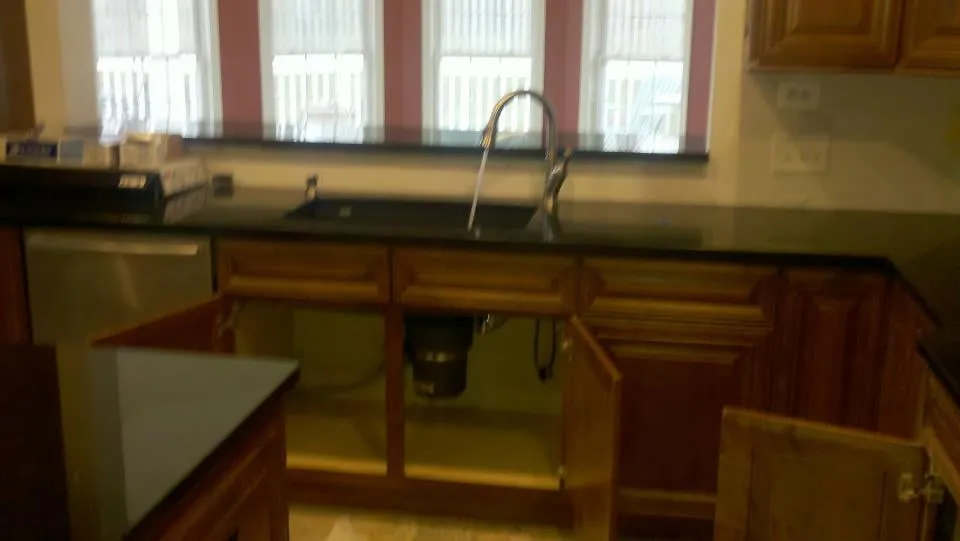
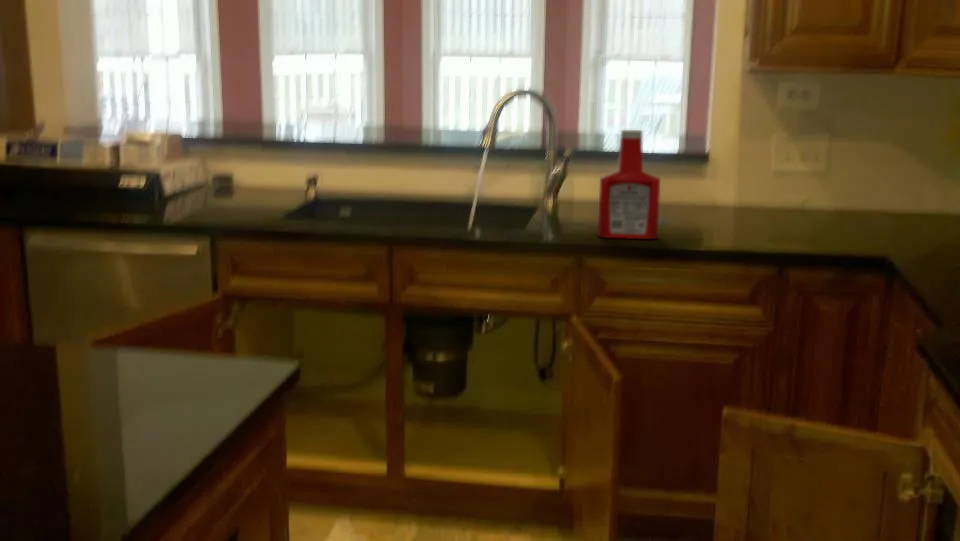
+ soap bottle (629, 183)
